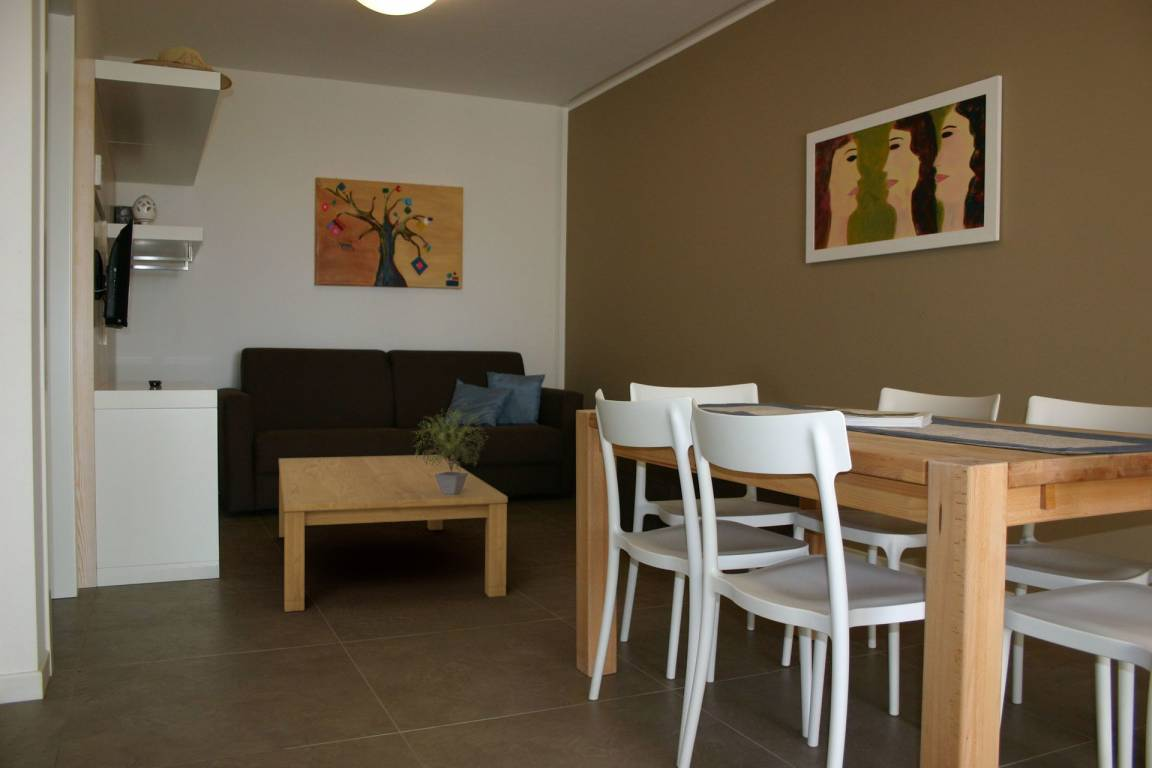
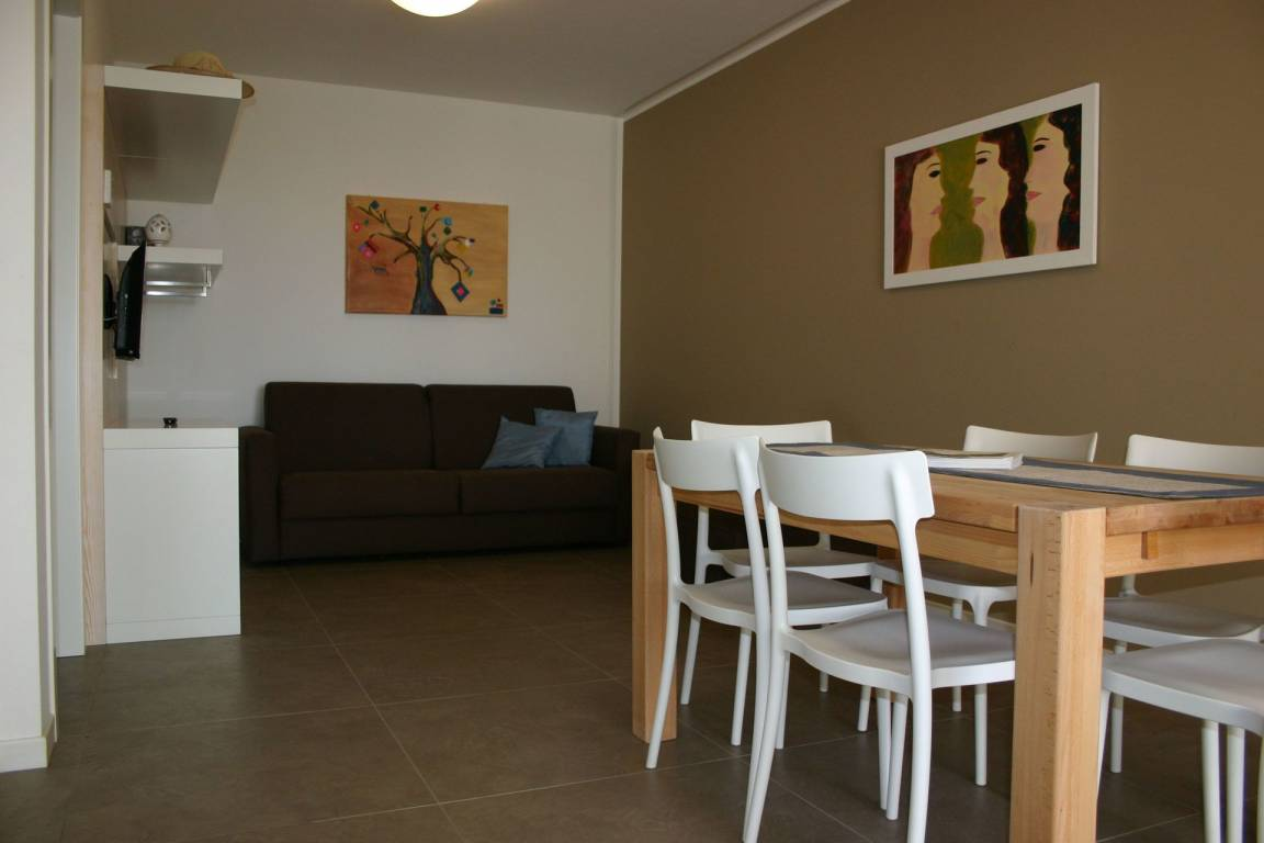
- coffee table (377, 518)
- potted plant (448, 446)
